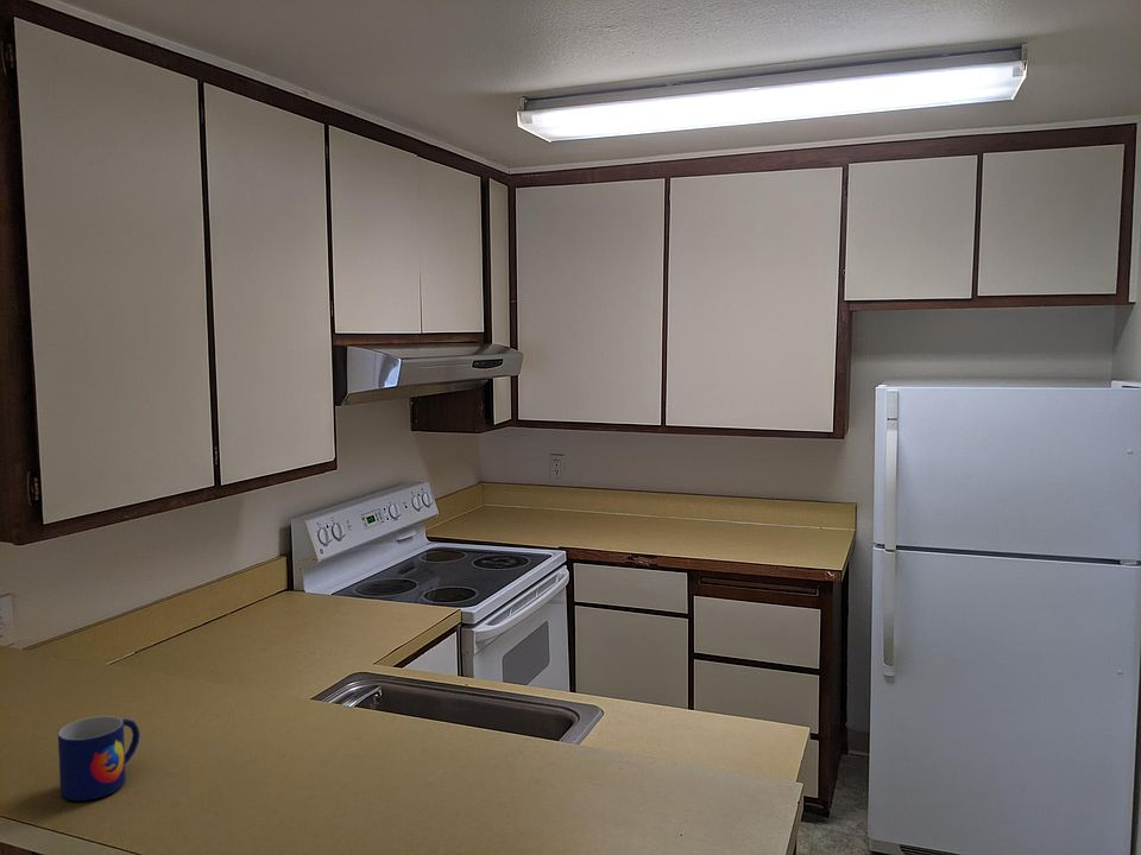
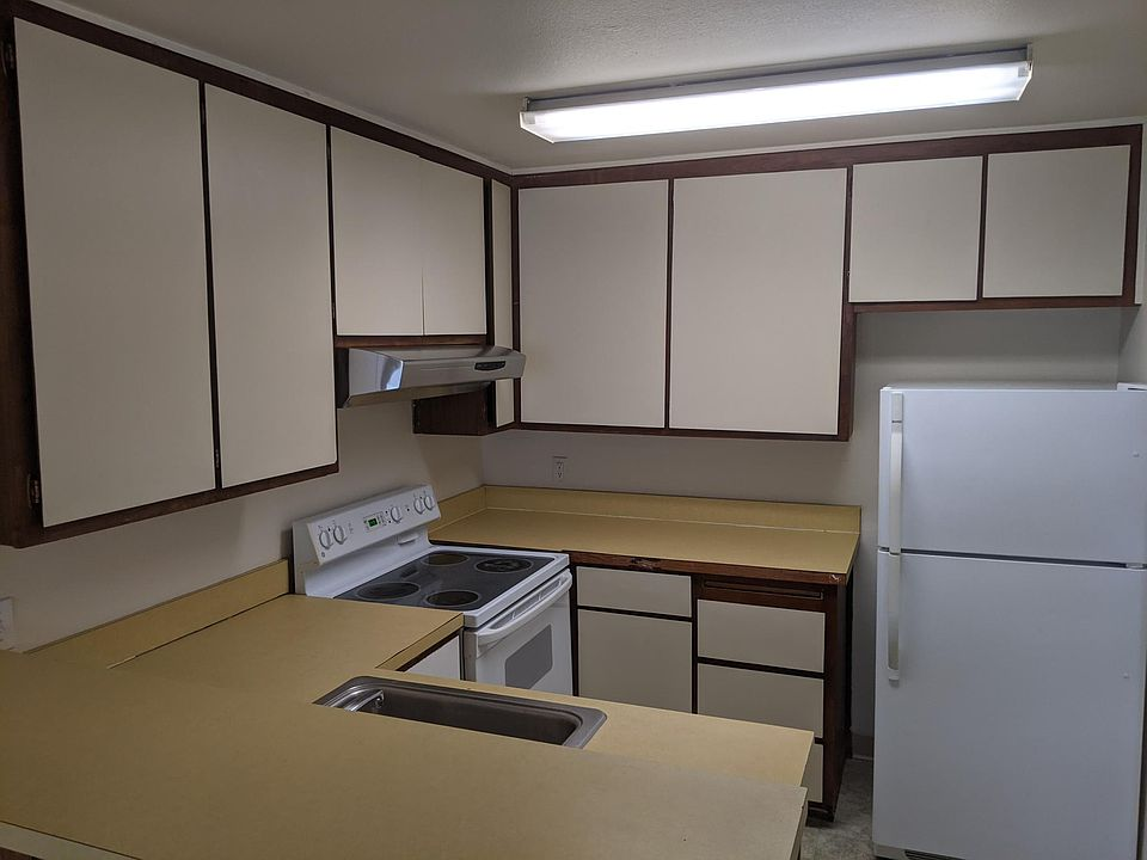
- mug (103, 752)
